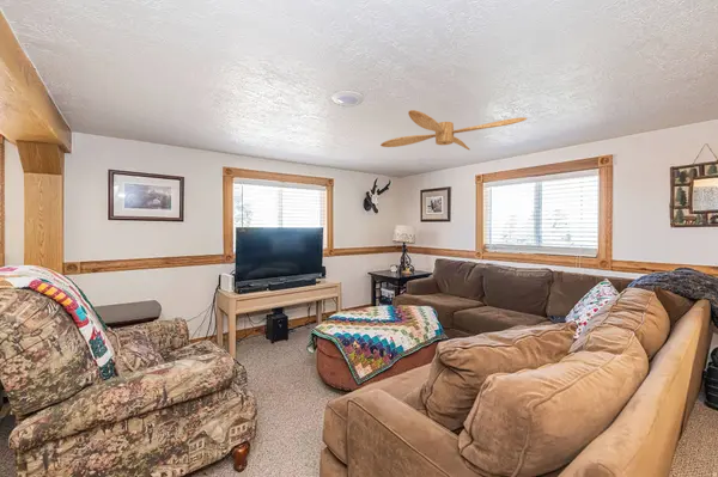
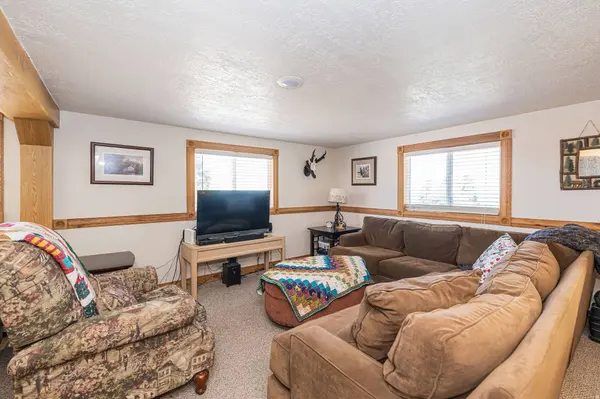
- ceiling fan (444, 133)
